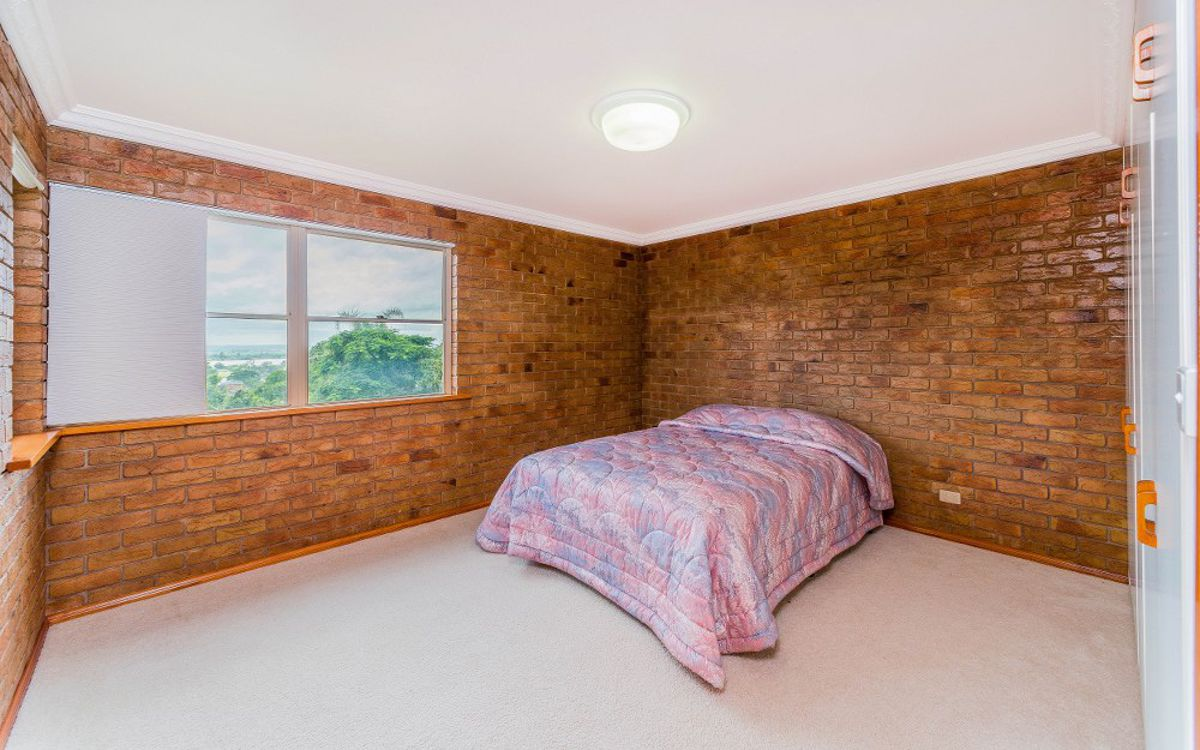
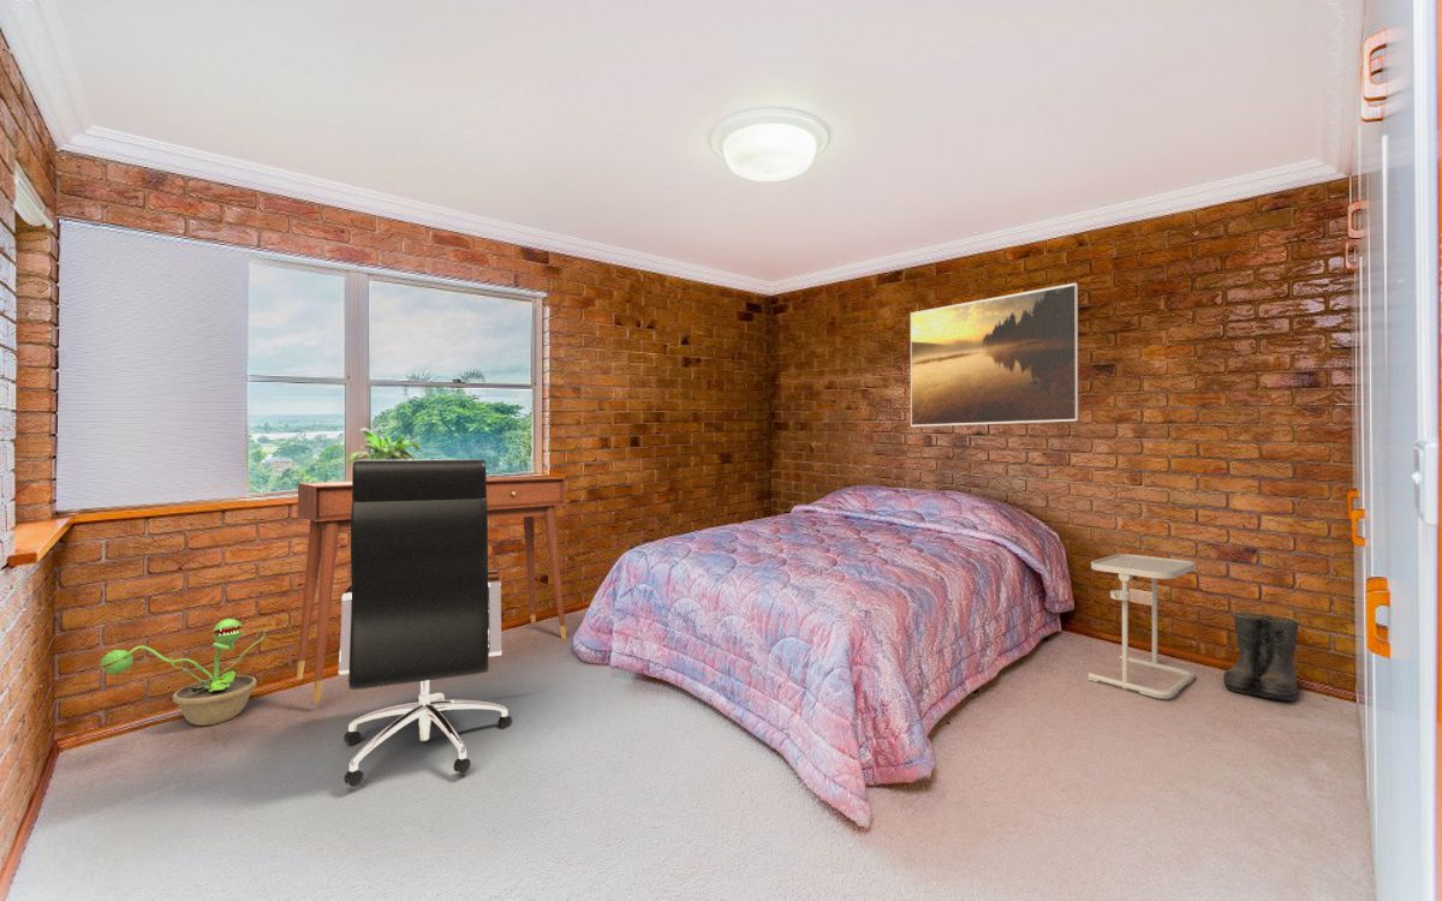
+ office chair (429, 601)
+ side table (1152, 621)
+ desk (488, 519)
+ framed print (985, 362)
+ decorative plant (192, 674)
+ potted plant (381, 454)
+ boots (1261, 651)
